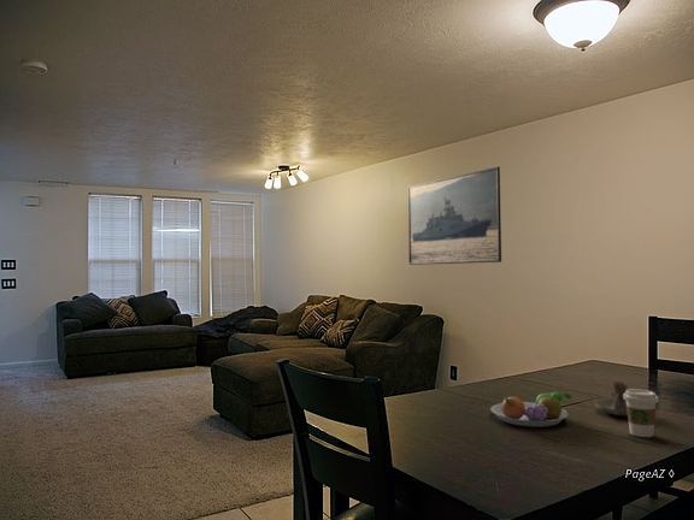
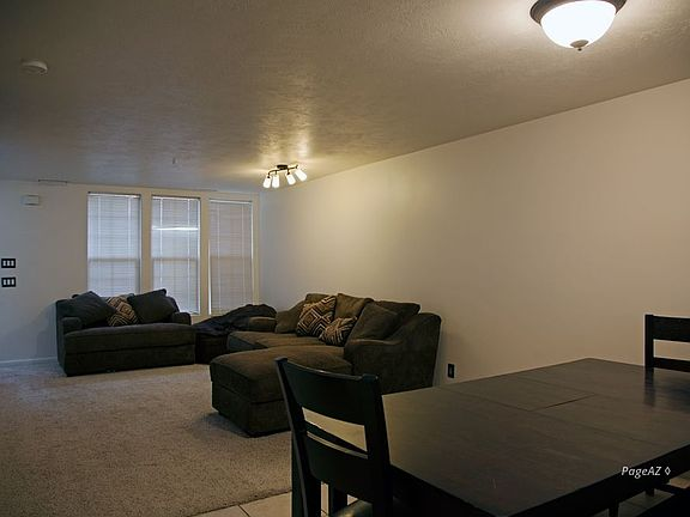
- candle holder (619, 398)
- fruit bowl (531, 403)
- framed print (449, 220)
- coffee cup (641, 412)
